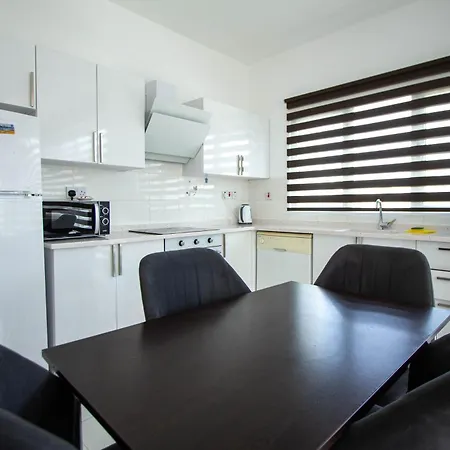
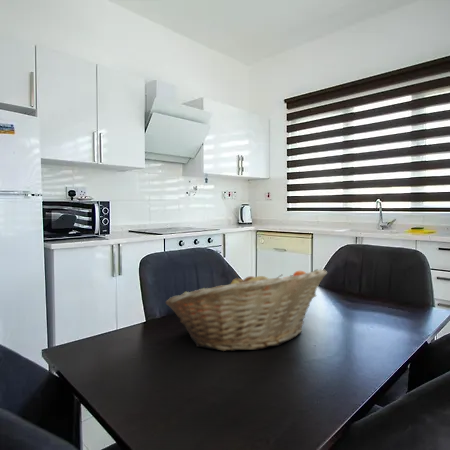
+ fruit basket (249, 300)
